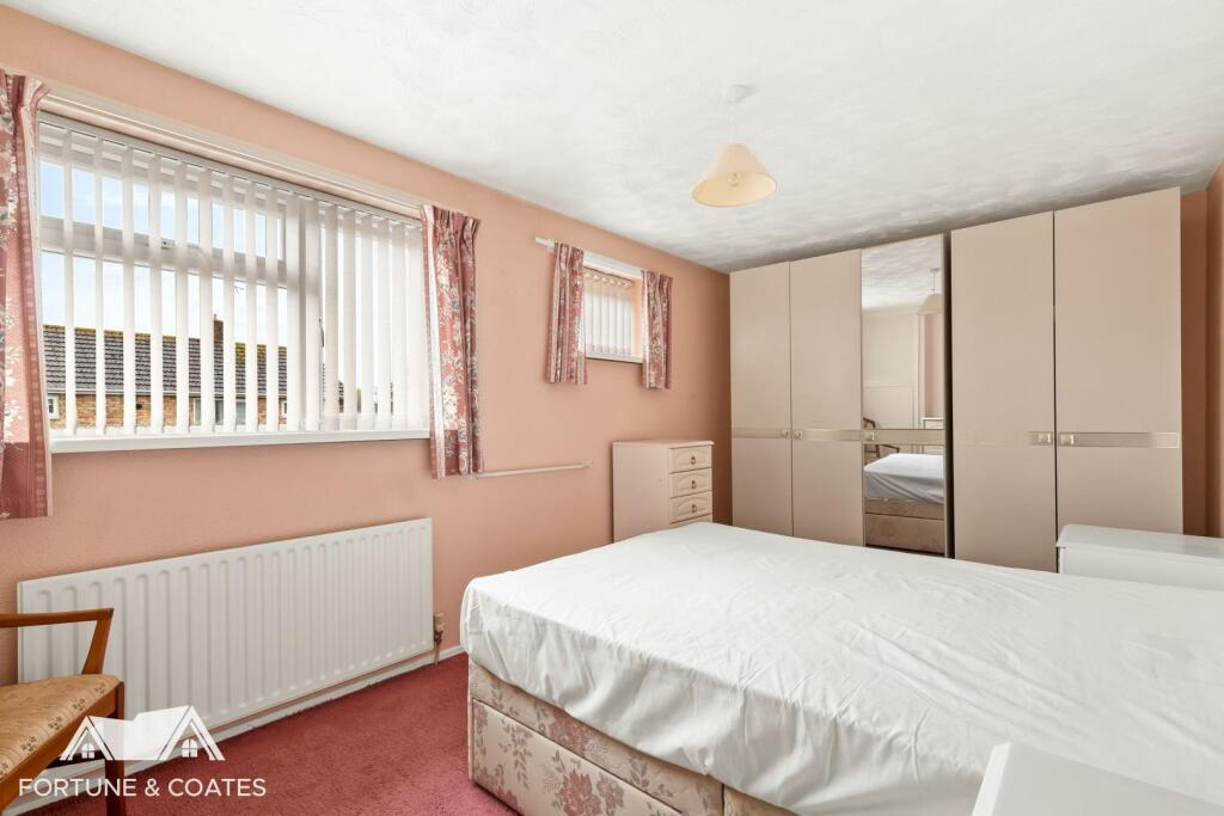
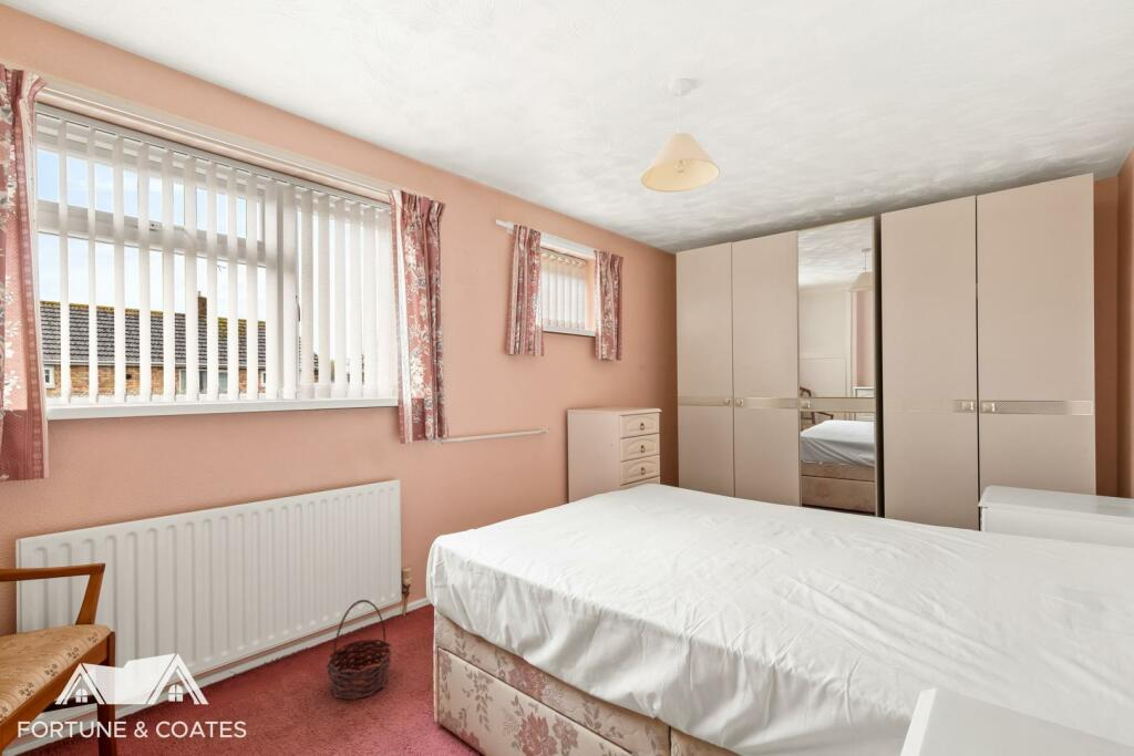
+ basket (359, 642)
